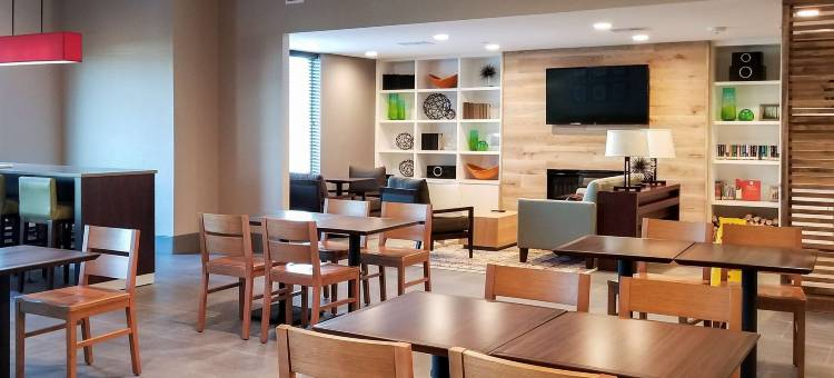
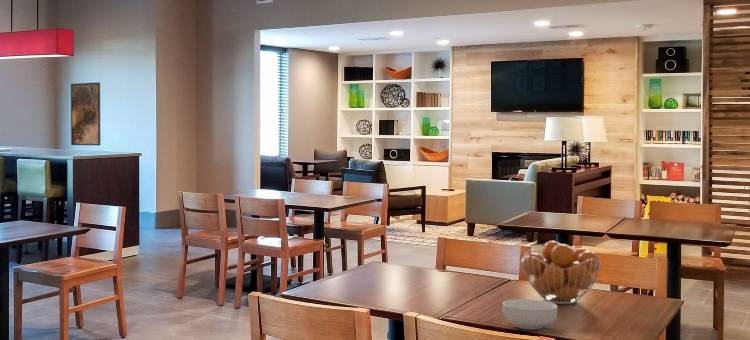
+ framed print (85, 114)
+ cereal bowl (529, 315)
+ fruit basket (560, 271)
